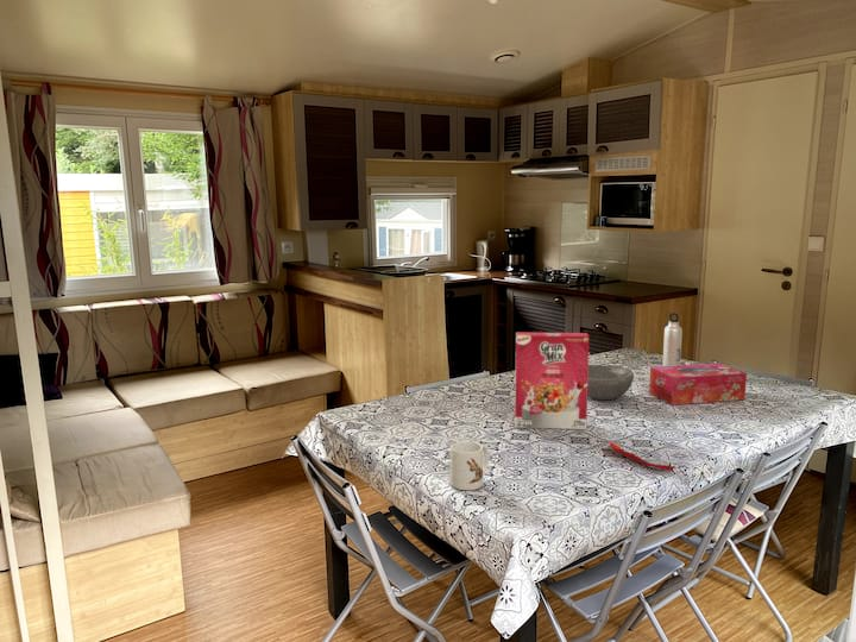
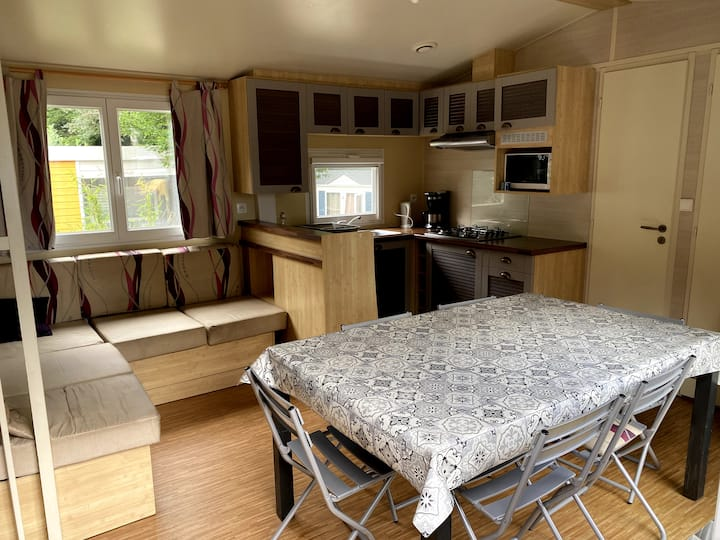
- bowl (600, 383)
- mug (471, 462)
- cereal box (550, 379)
- water bottle (672, 342)
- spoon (635, 455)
- tissue box (697, 383)
